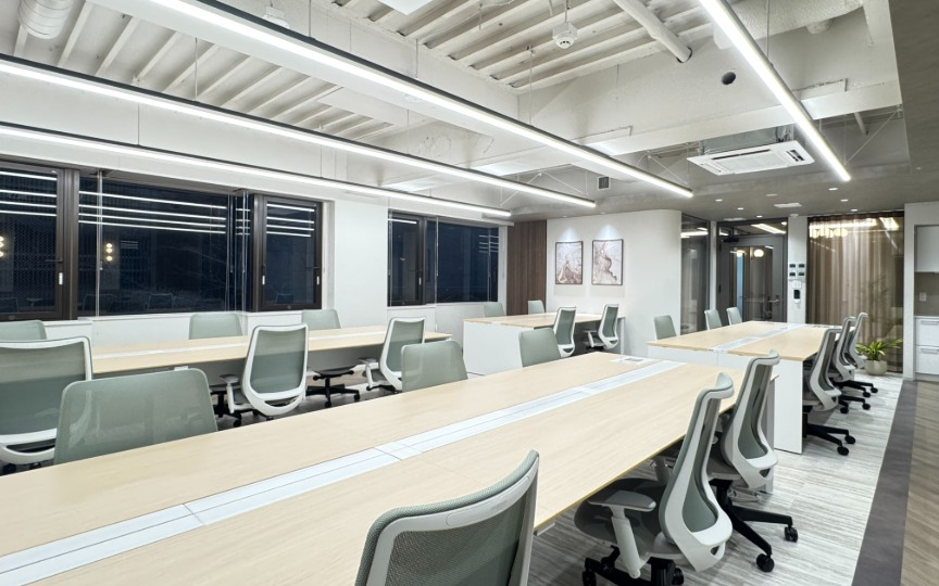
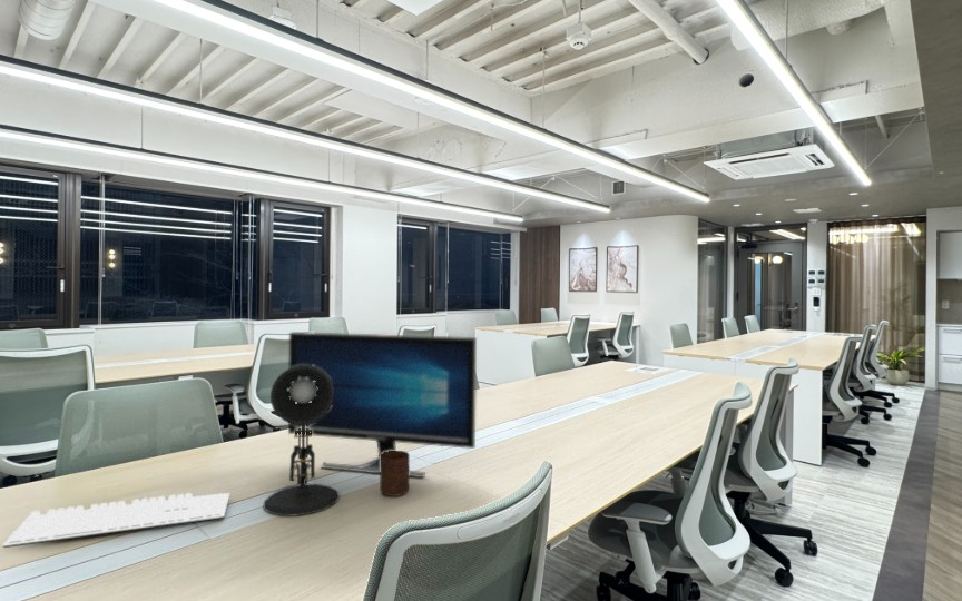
+ computer monitor (381, 400)
+ keyboard (128, 514)
+ desk lamp (303, 431)
+ cup (391, 472)
